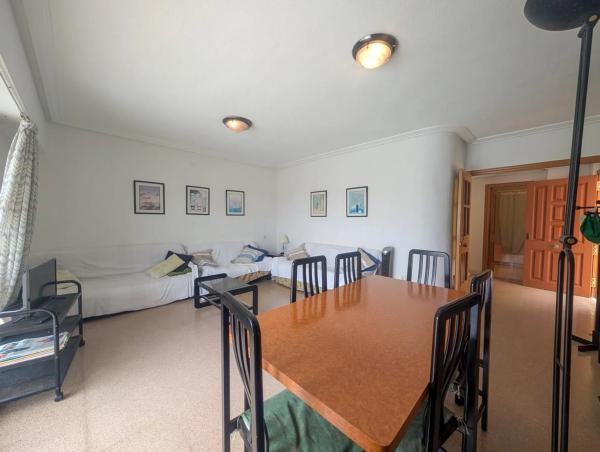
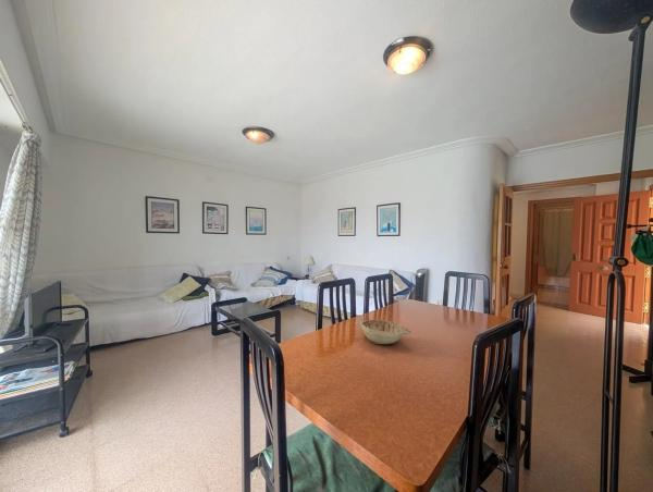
+ decorative bowl (382, 333)
